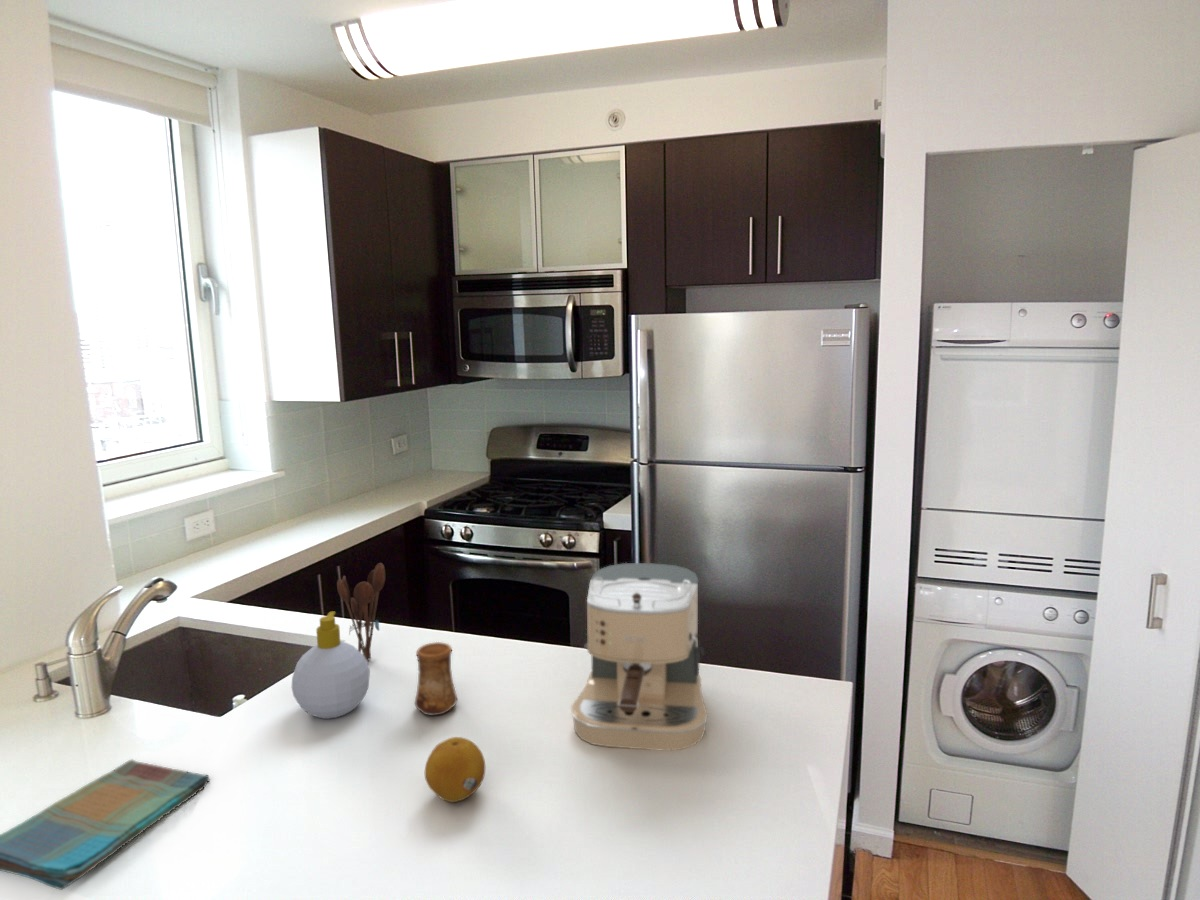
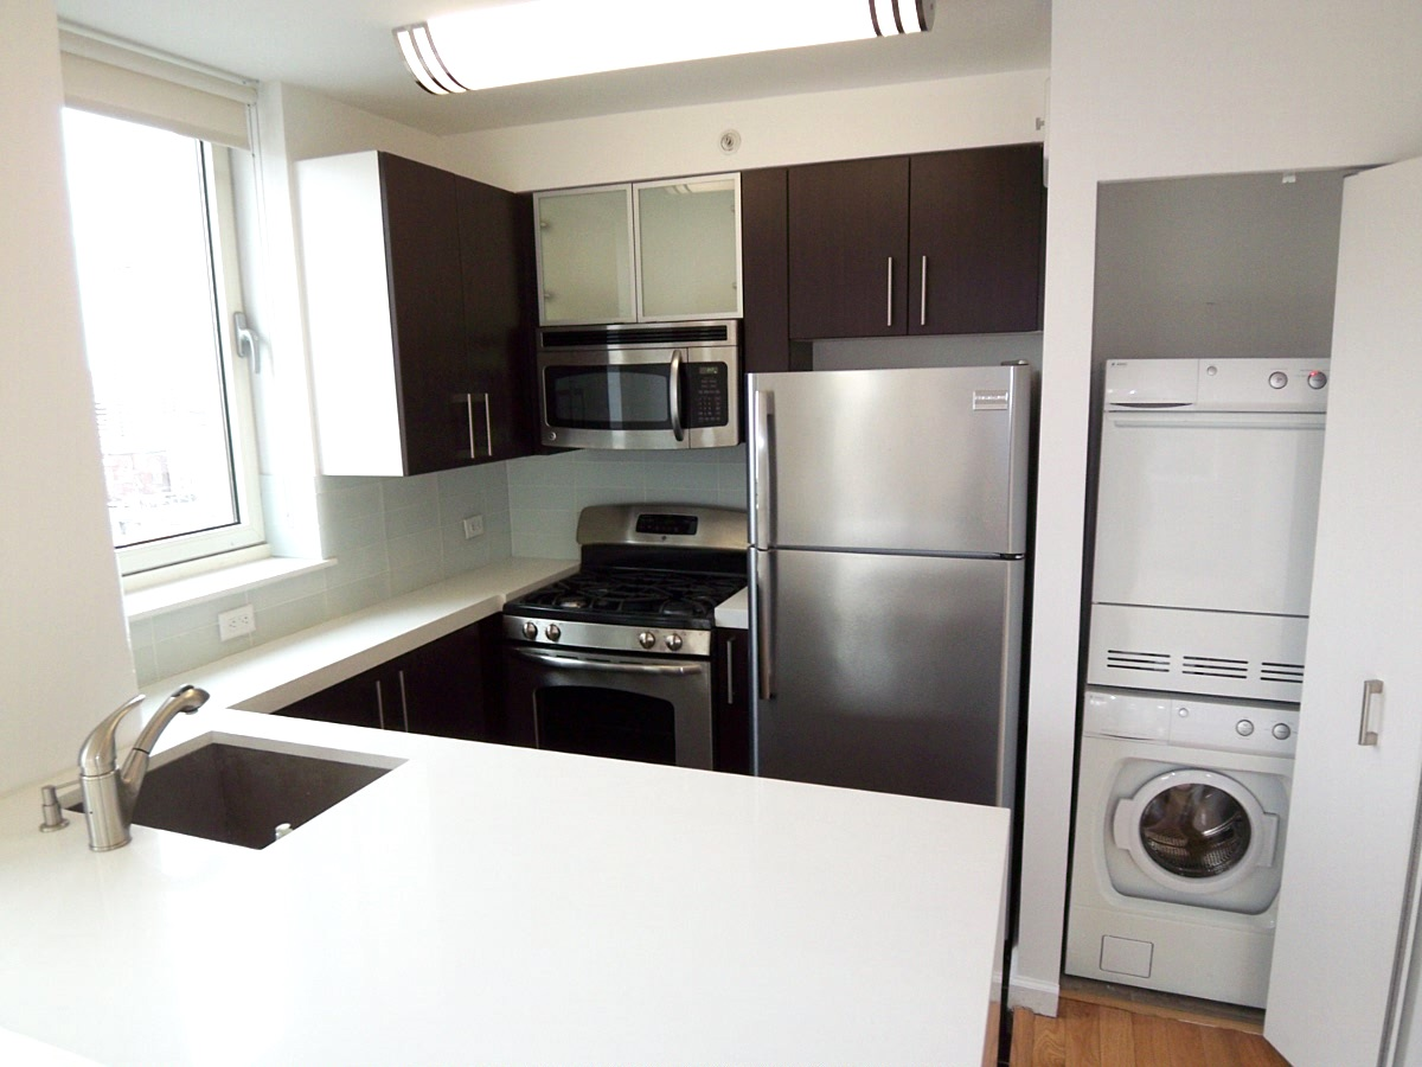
- utensil holder (365, 613)
- cup (435, 678)
- fruit (455, 769)
- dish towel (99, 814)
- soap bottle (330, 664)
- coffee maker (640, 653)
